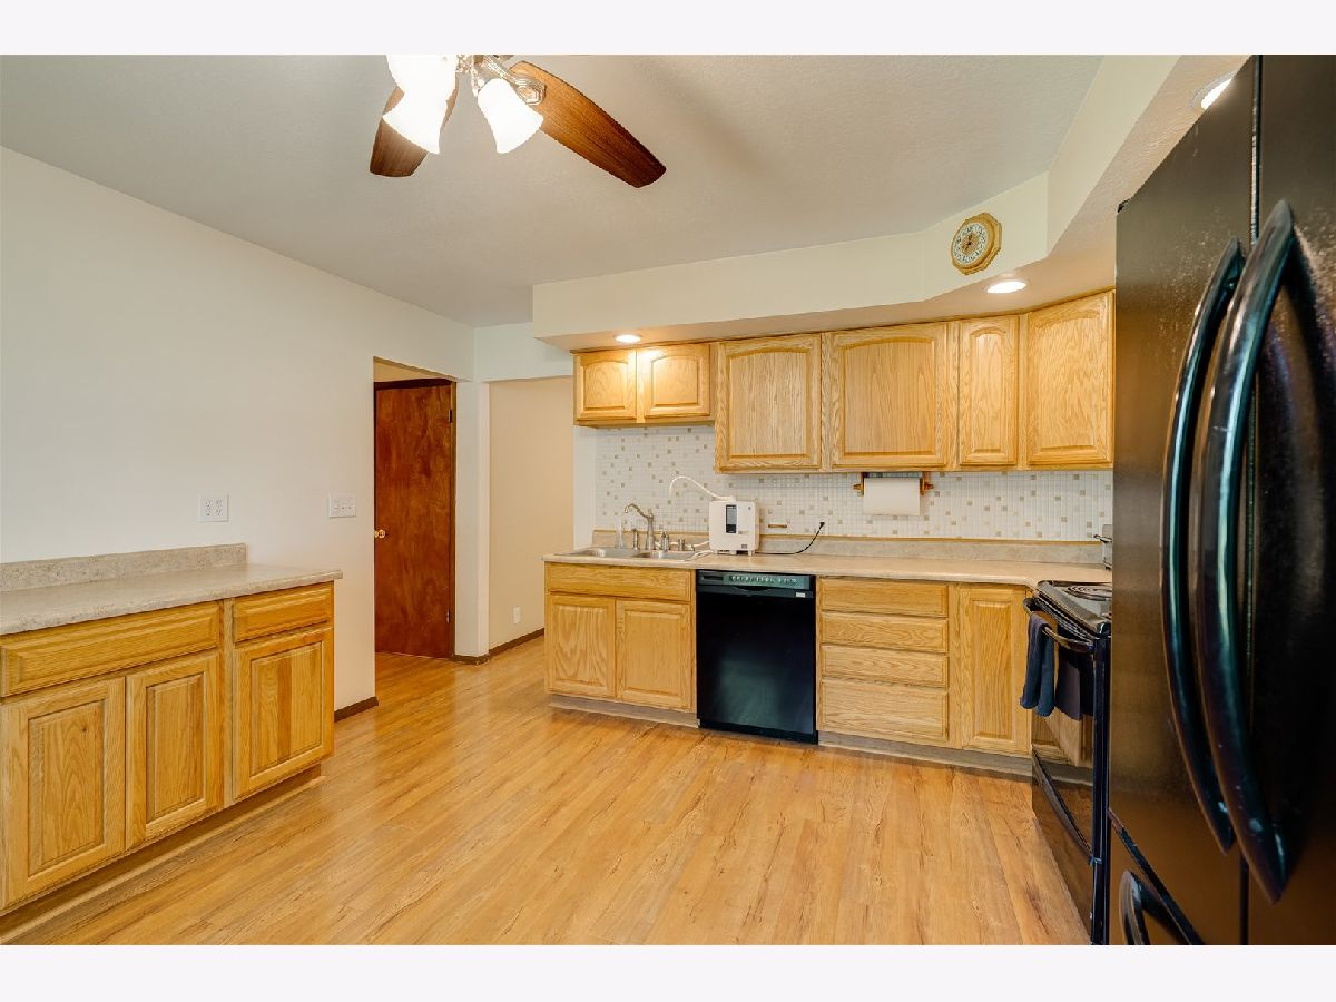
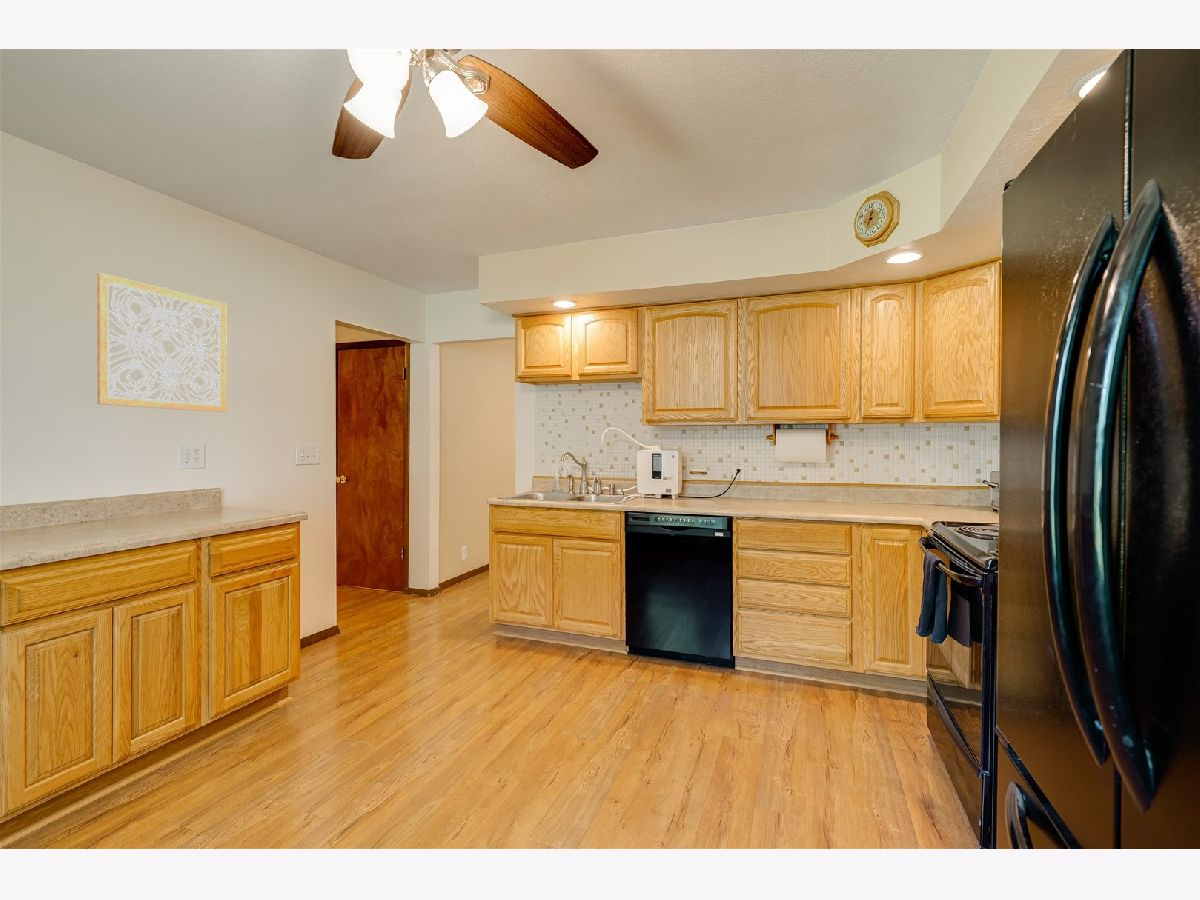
+ wall art (164, 350)
